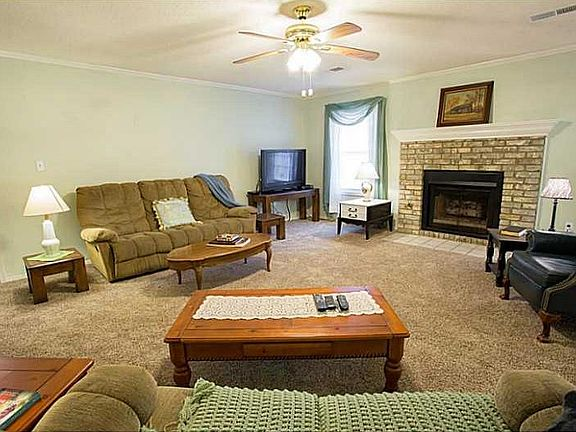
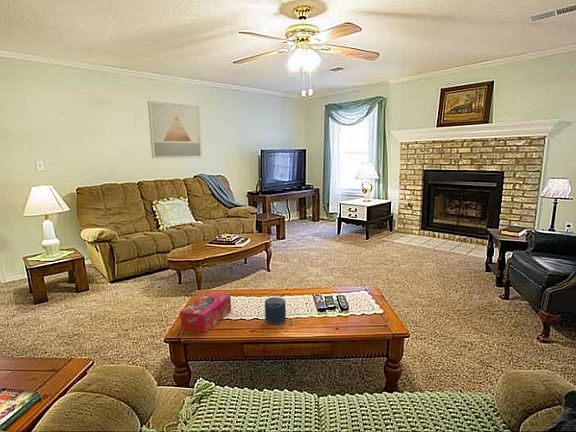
+ tissue box (207, 311)
+ candle (275, 310)
+ wall art (176, 131)
